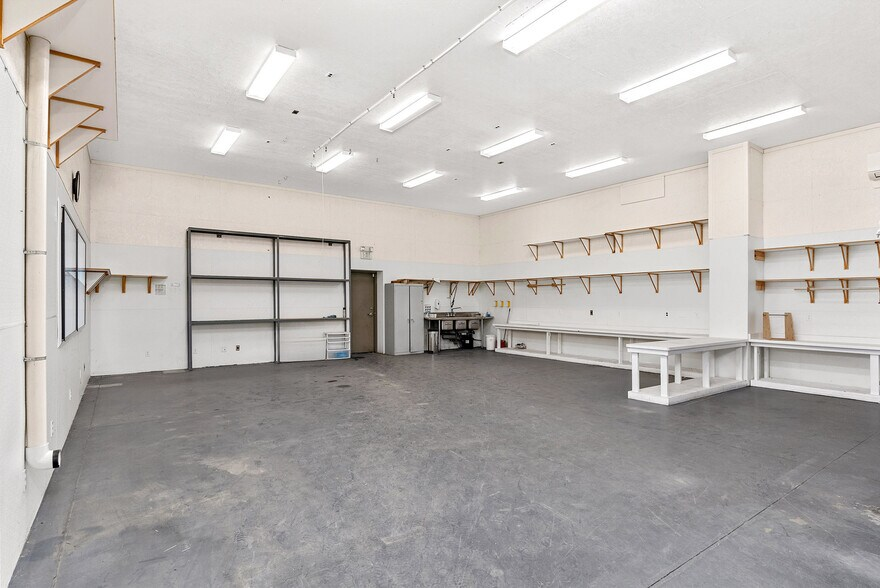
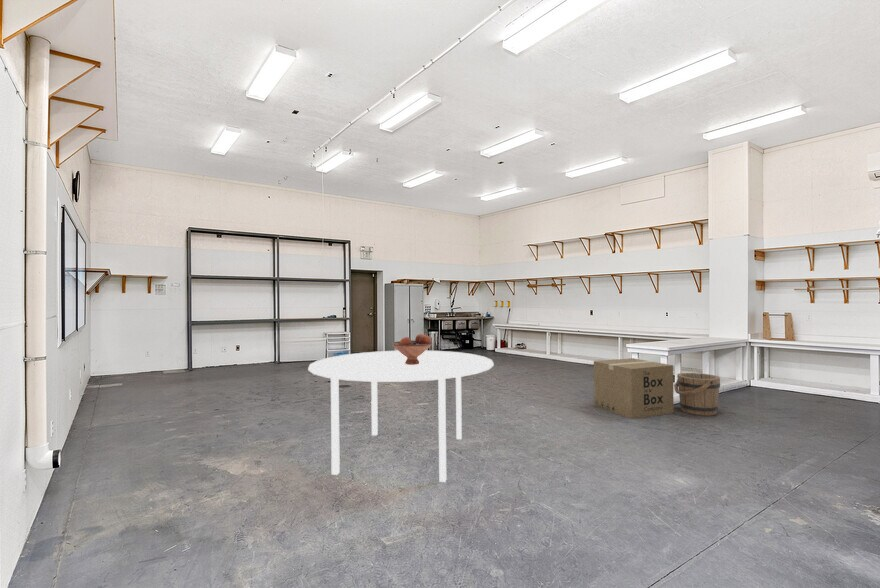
+ dining table (377, 414)
+ cardboard box (632, 386)
+ fruit bowl (412, 349)
+ bucket (697, 393)
